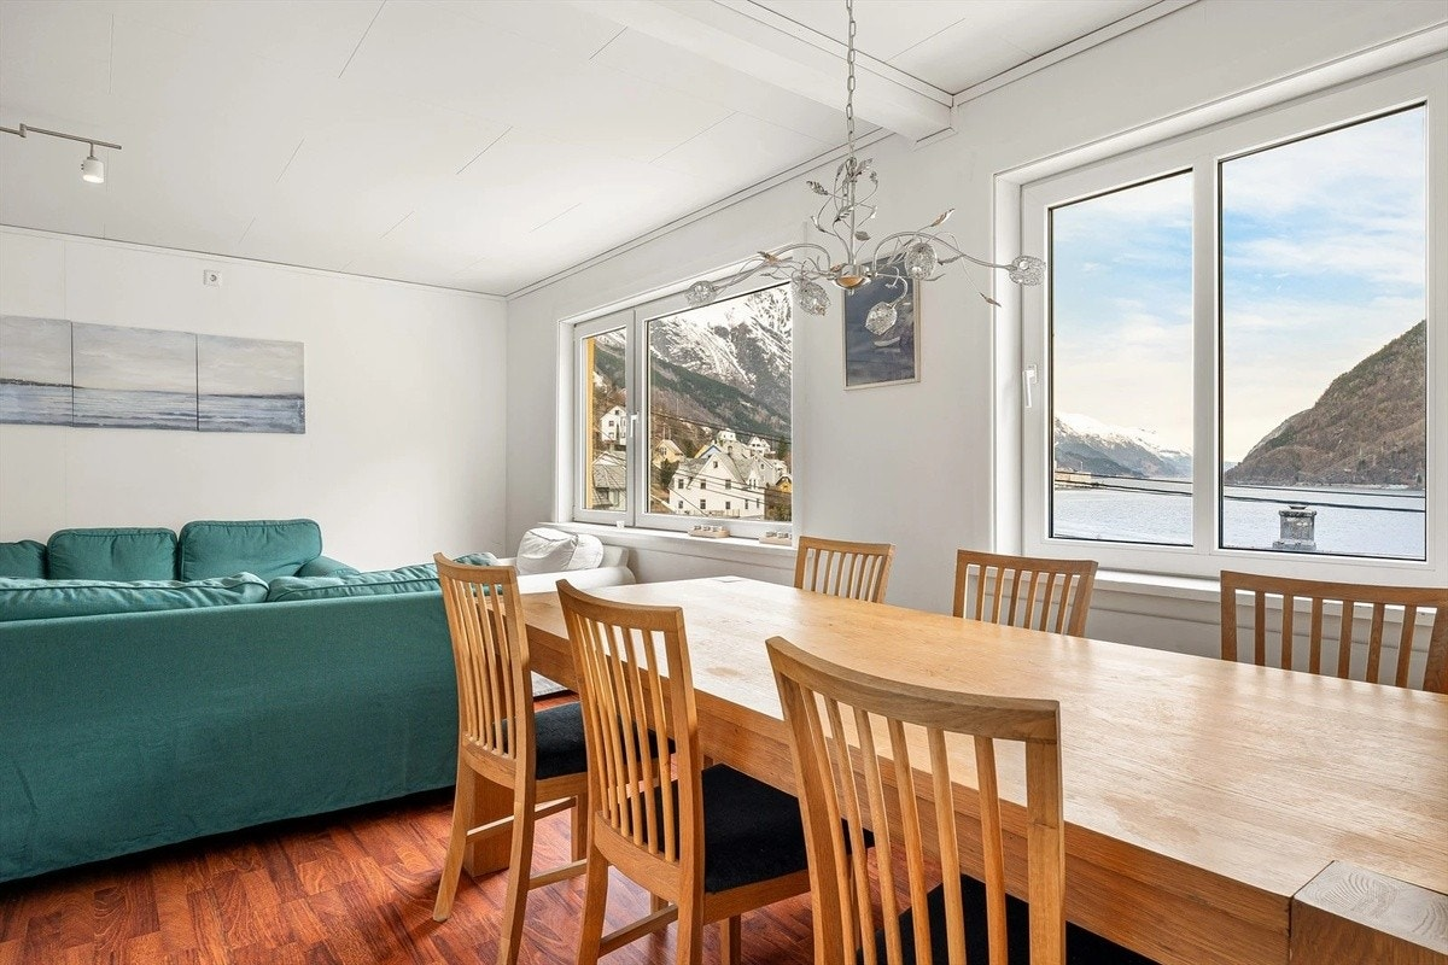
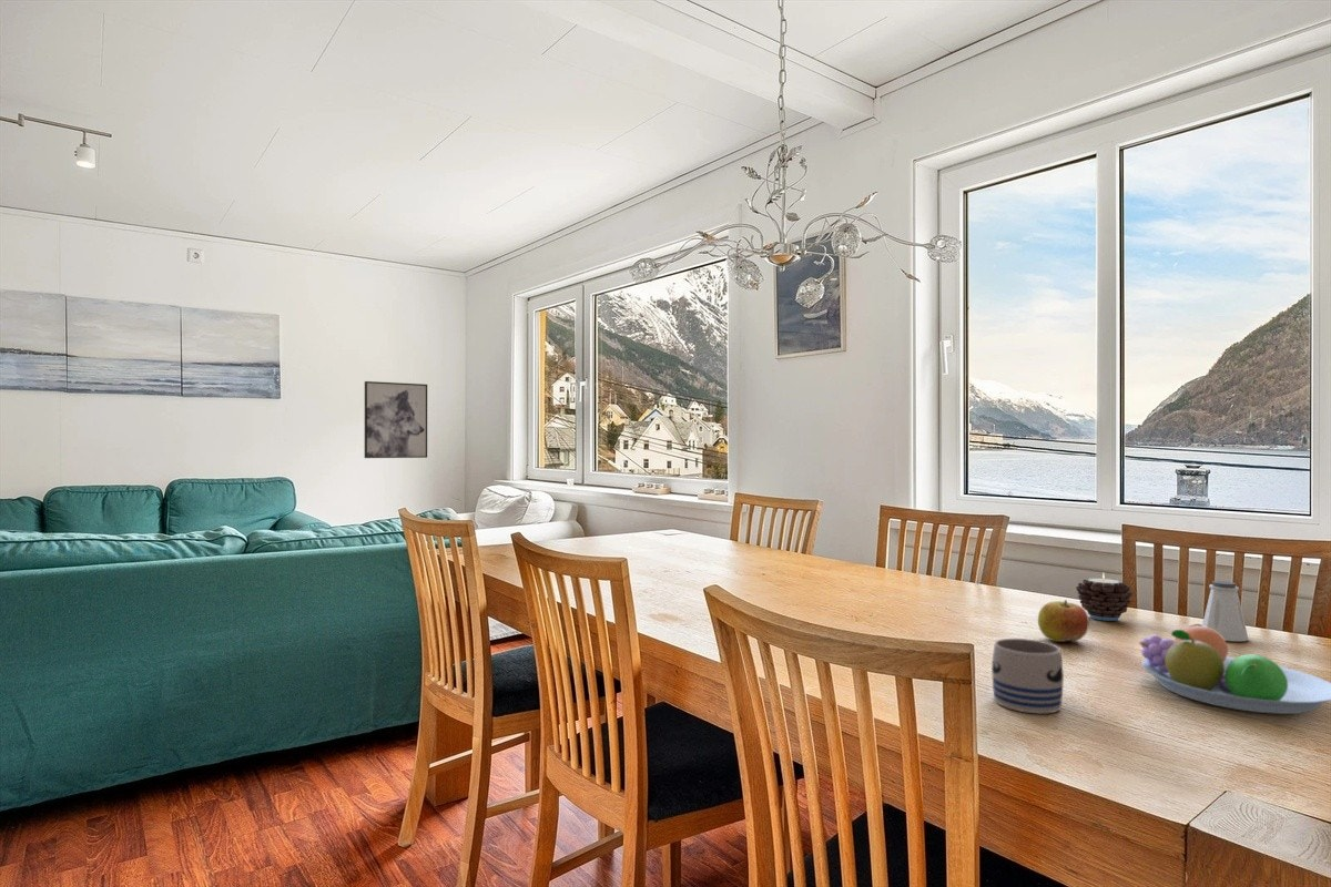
+ fruit bowl (1232, 661)
+ mug (1028, 671)
+ saltshaker (1223, 609)
+ candle (1104, 594)
+ apple (1063, 620)
+ wall art (396, 420)
